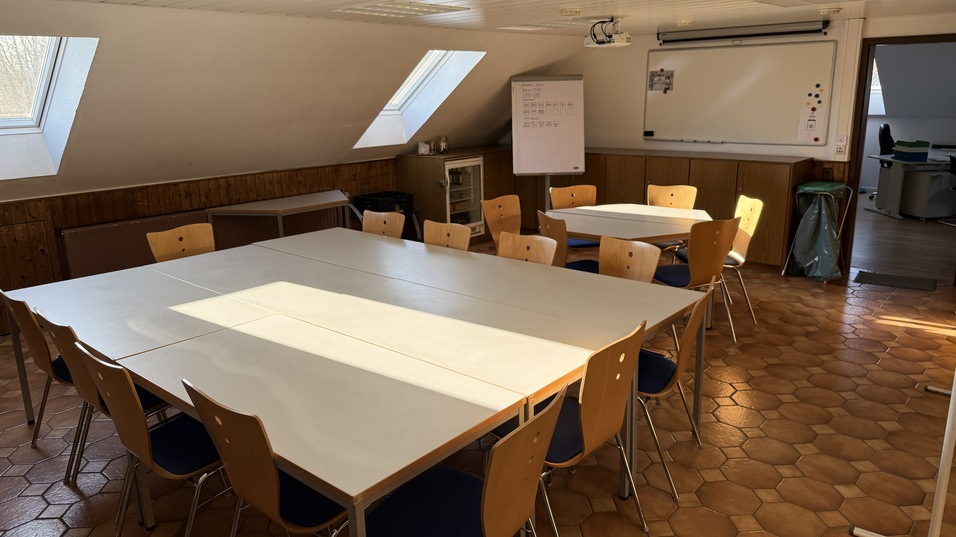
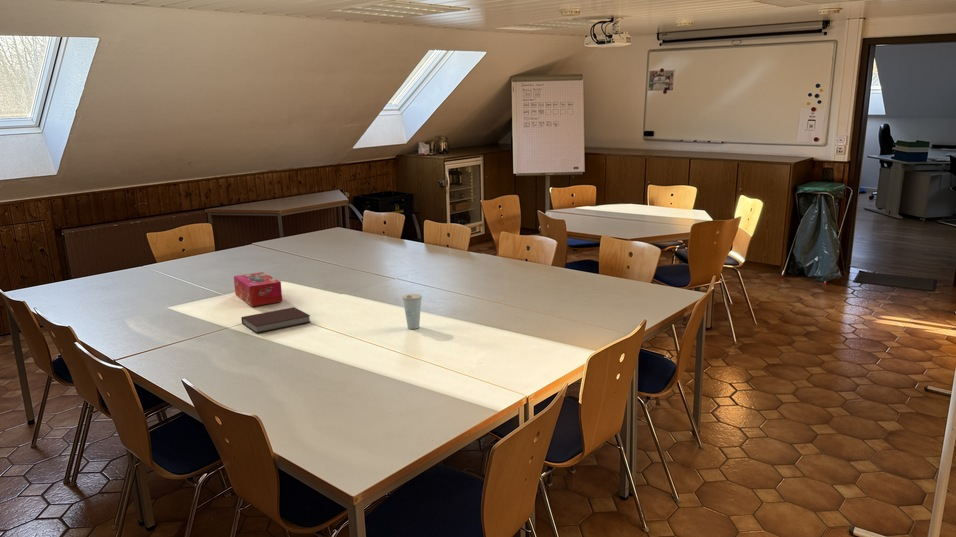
+ notebook (276, 319)
+ cup (412, 310)
+ tissue box (257, 288)
